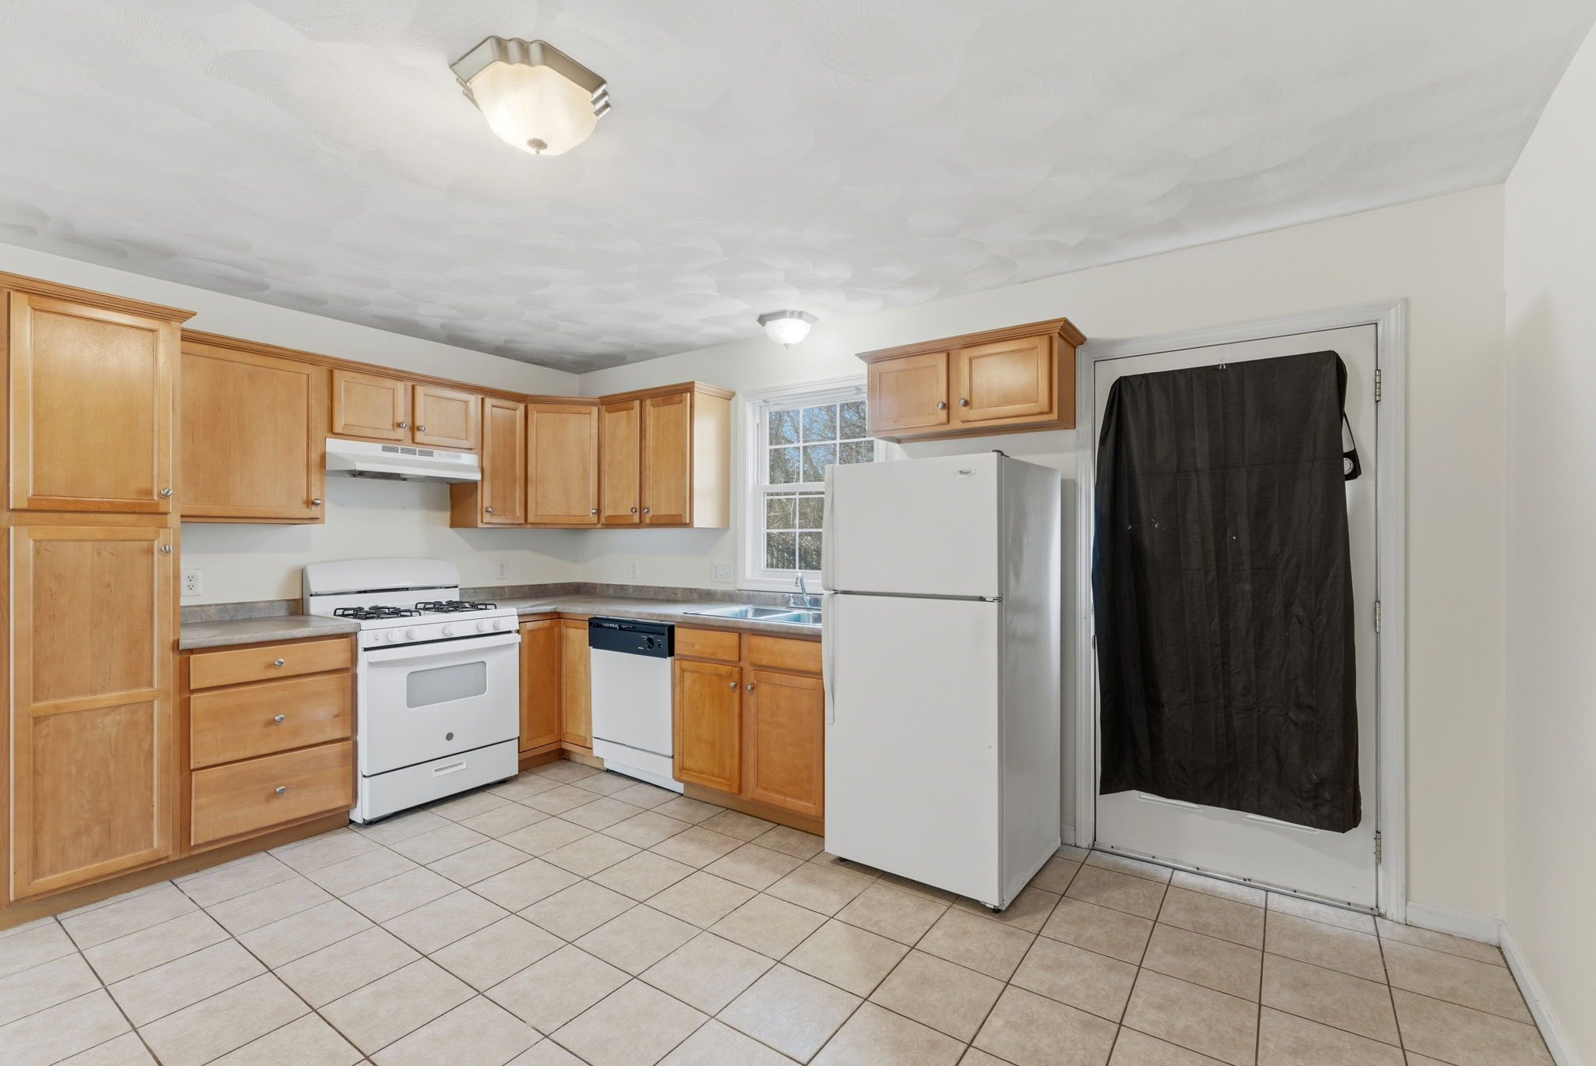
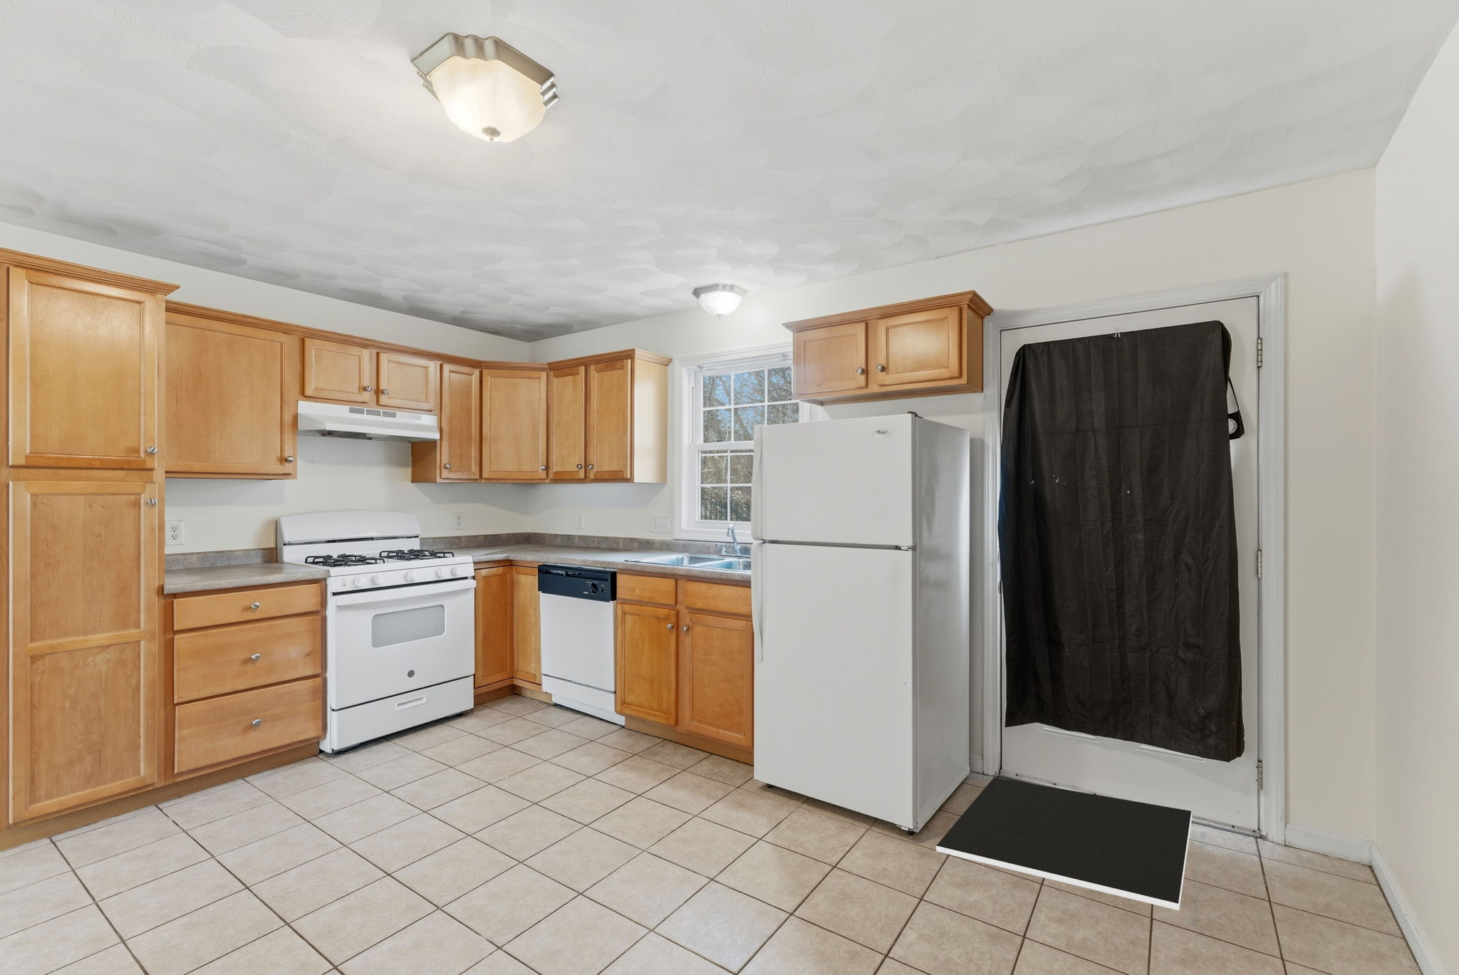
+ door mat (1068, 830)
